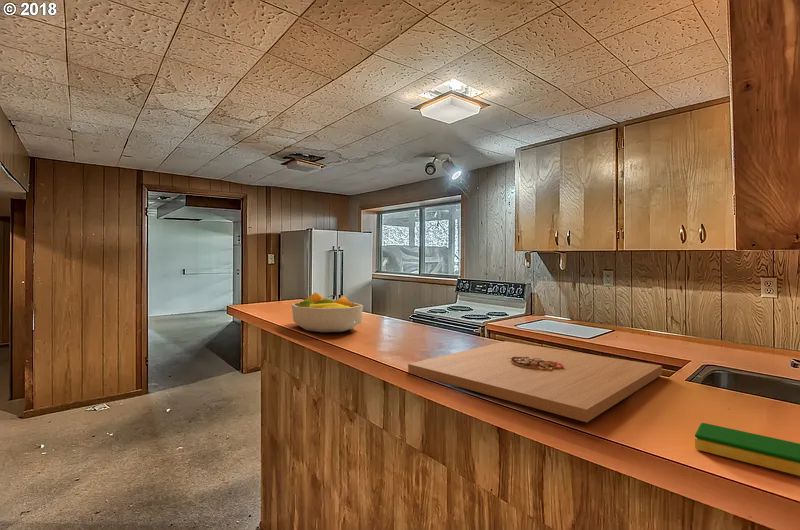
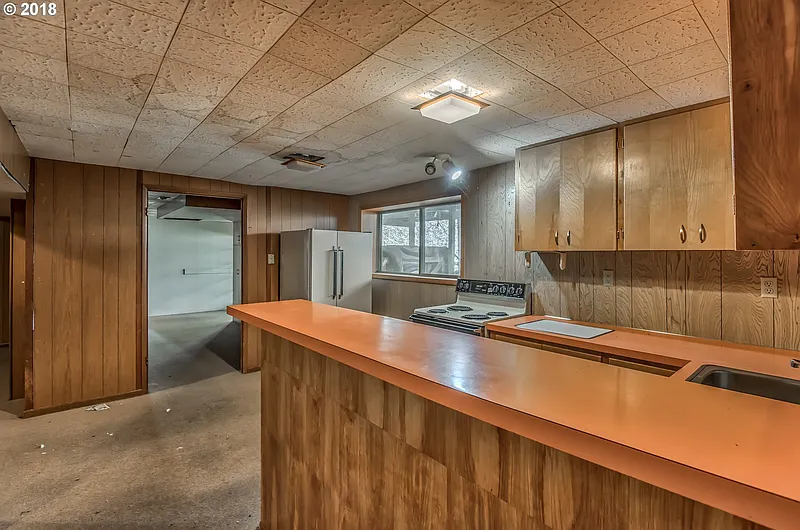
- platter (533, 366)
- dish sponge (754, 448)
- fruit bowl (326, 310)
